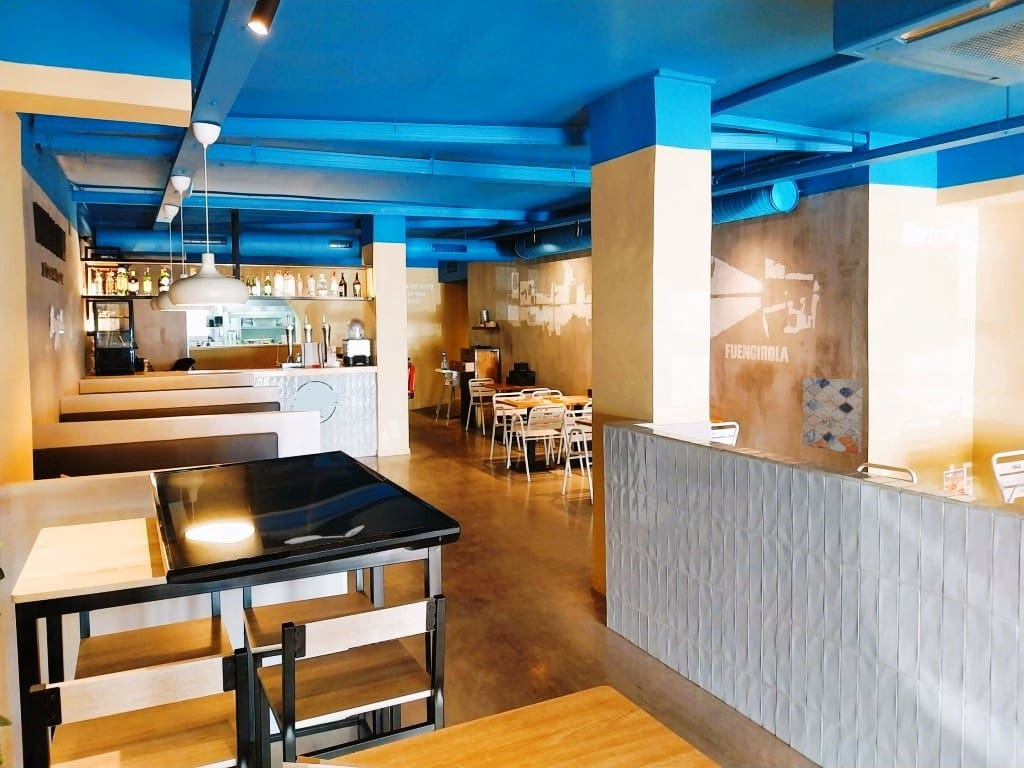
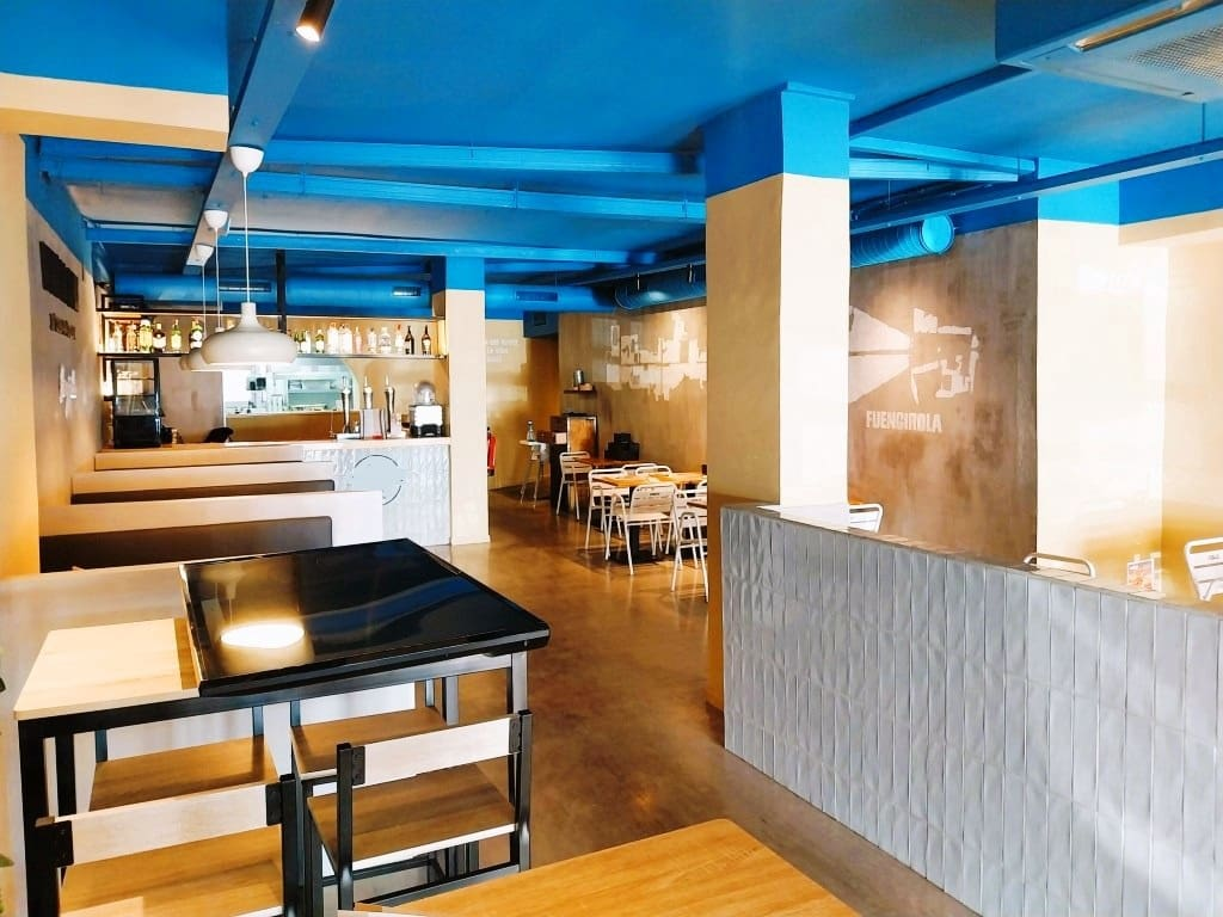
- spoon (325, 537)
- wall art (831, 414)
